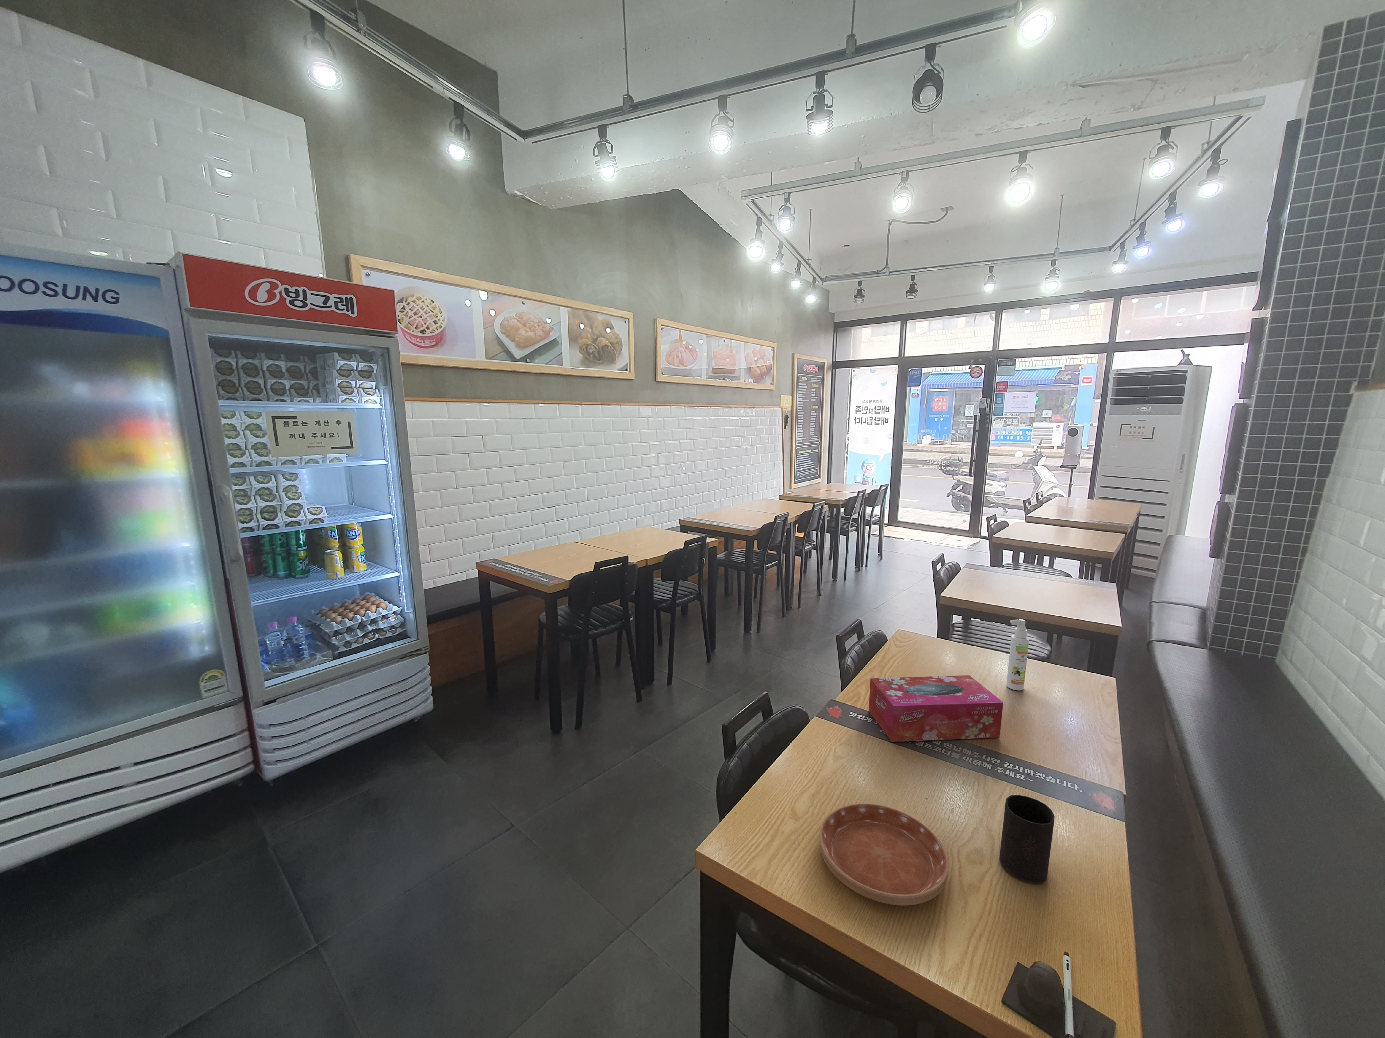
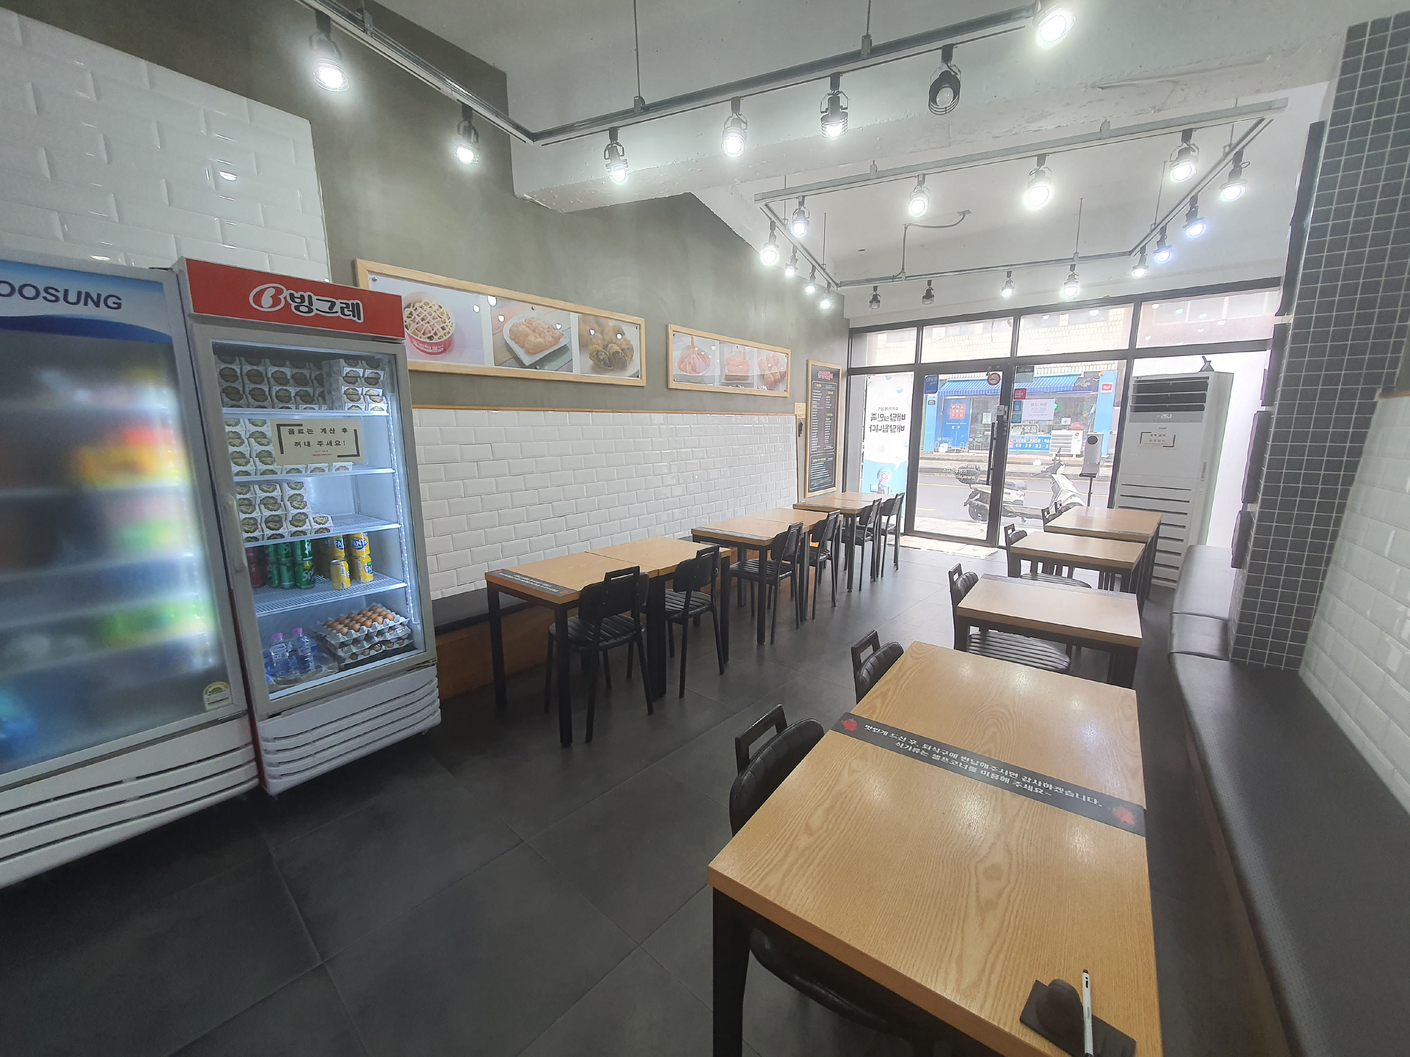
- saucer (881, 853)
- cup (1026, 838)
- tissue box (932, 707)
- spray bottle (1016, 653)
